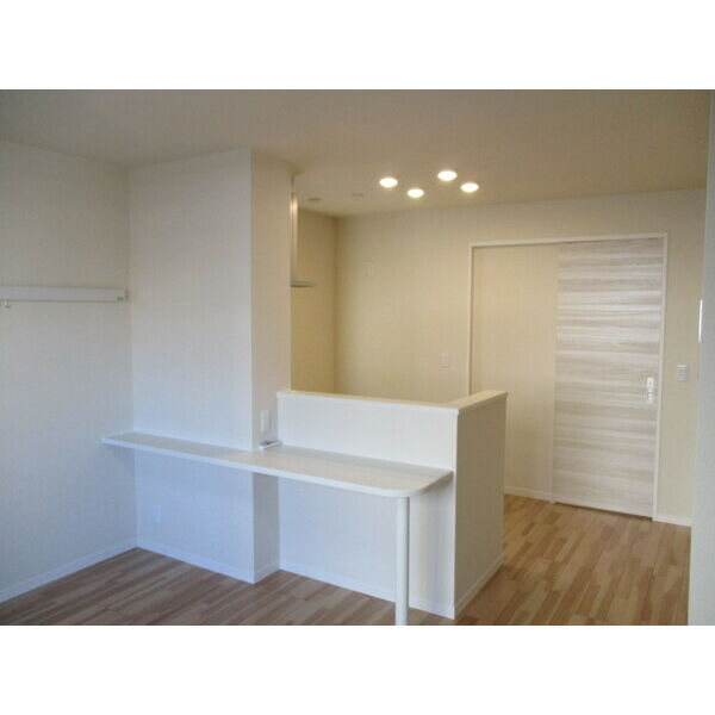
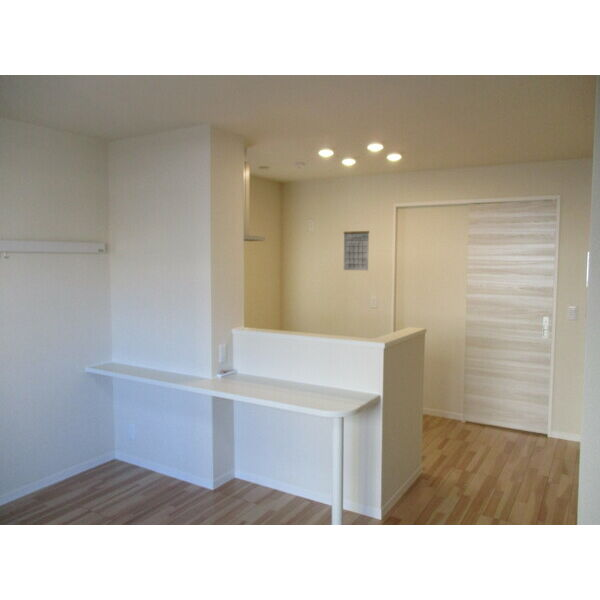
+ calendar (356, 246)
